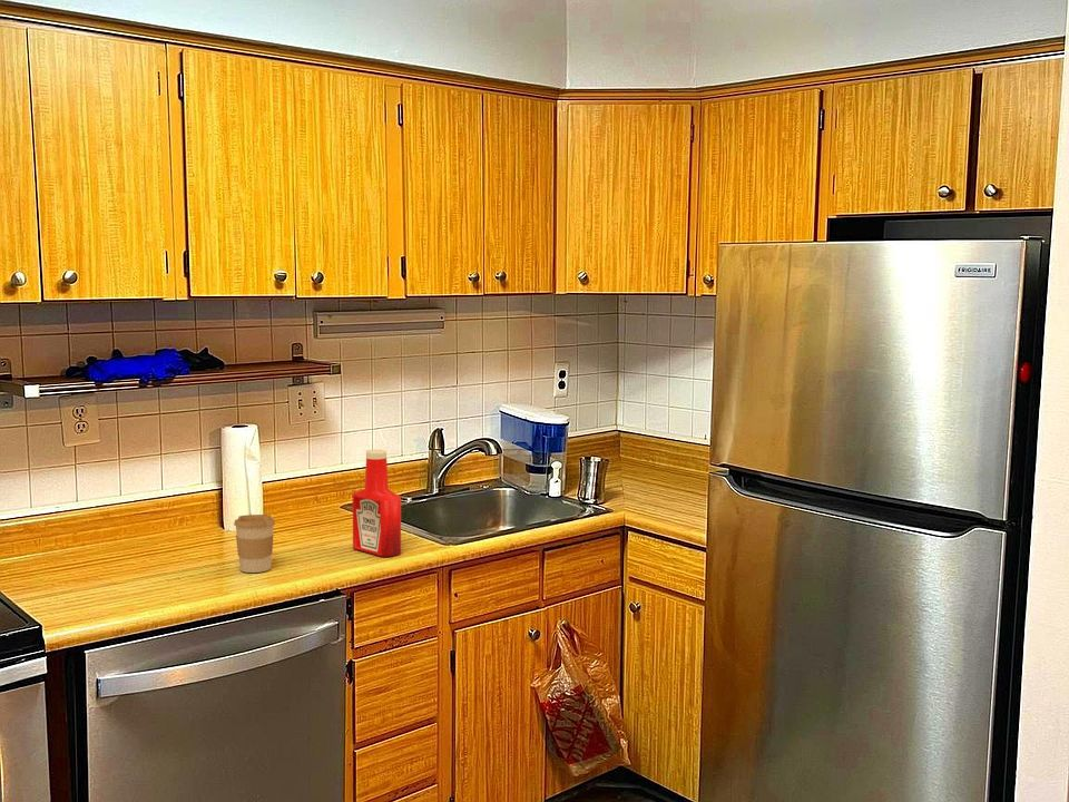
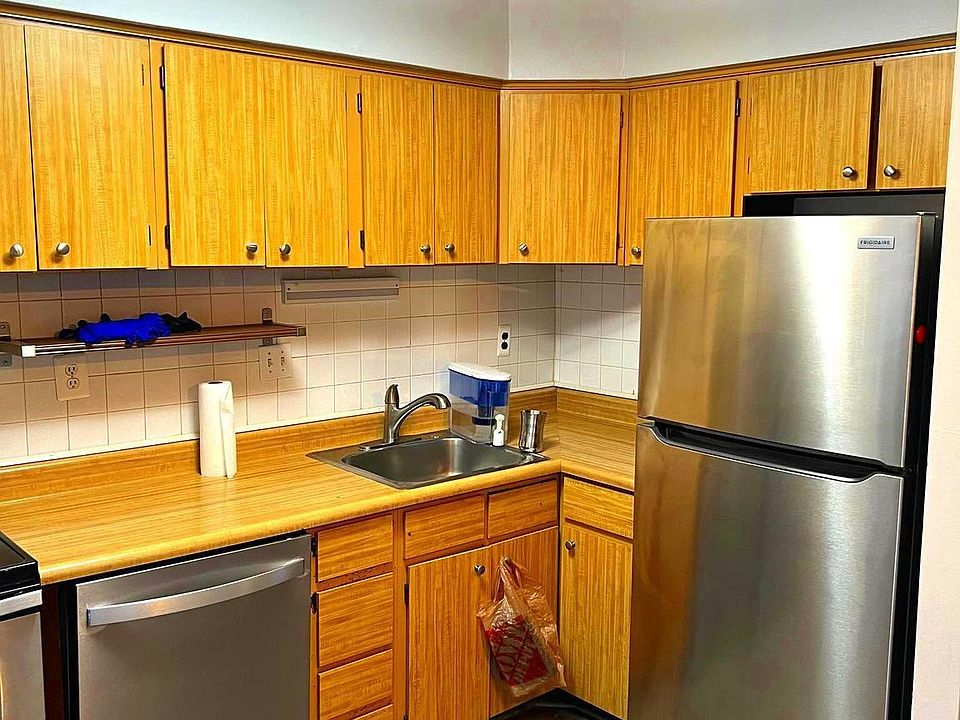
- soap bottle (376, 500)
- coffee cup (255, 541)
